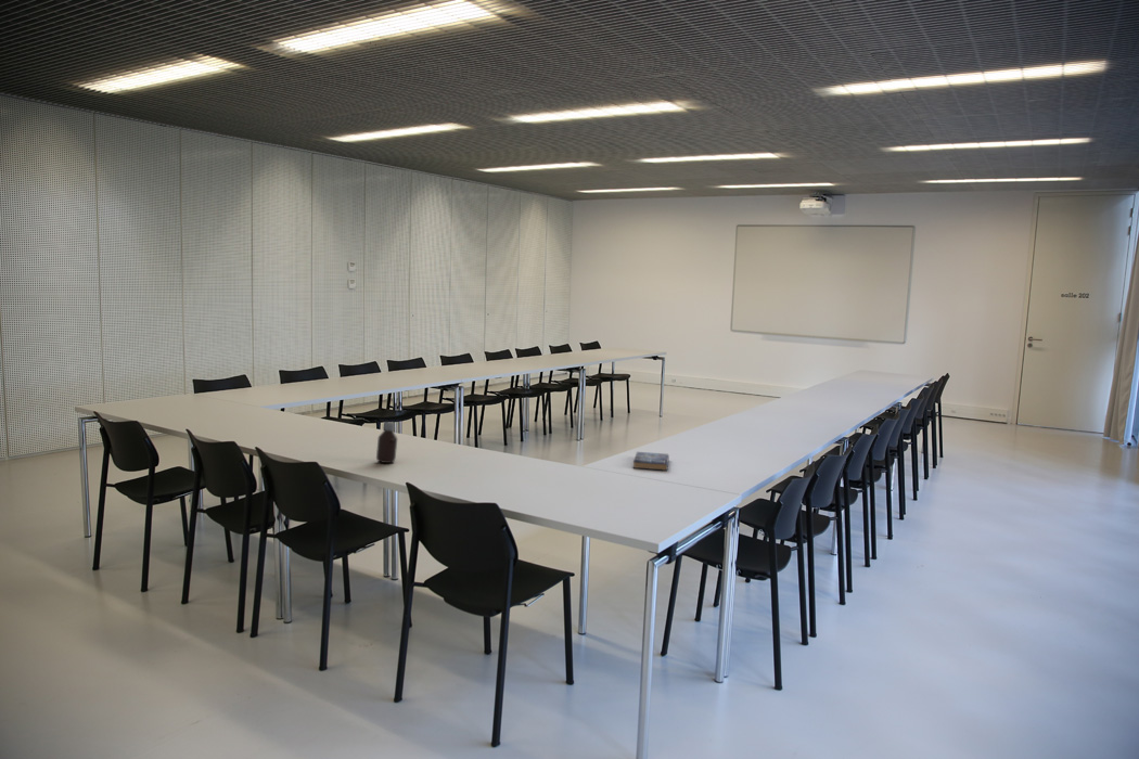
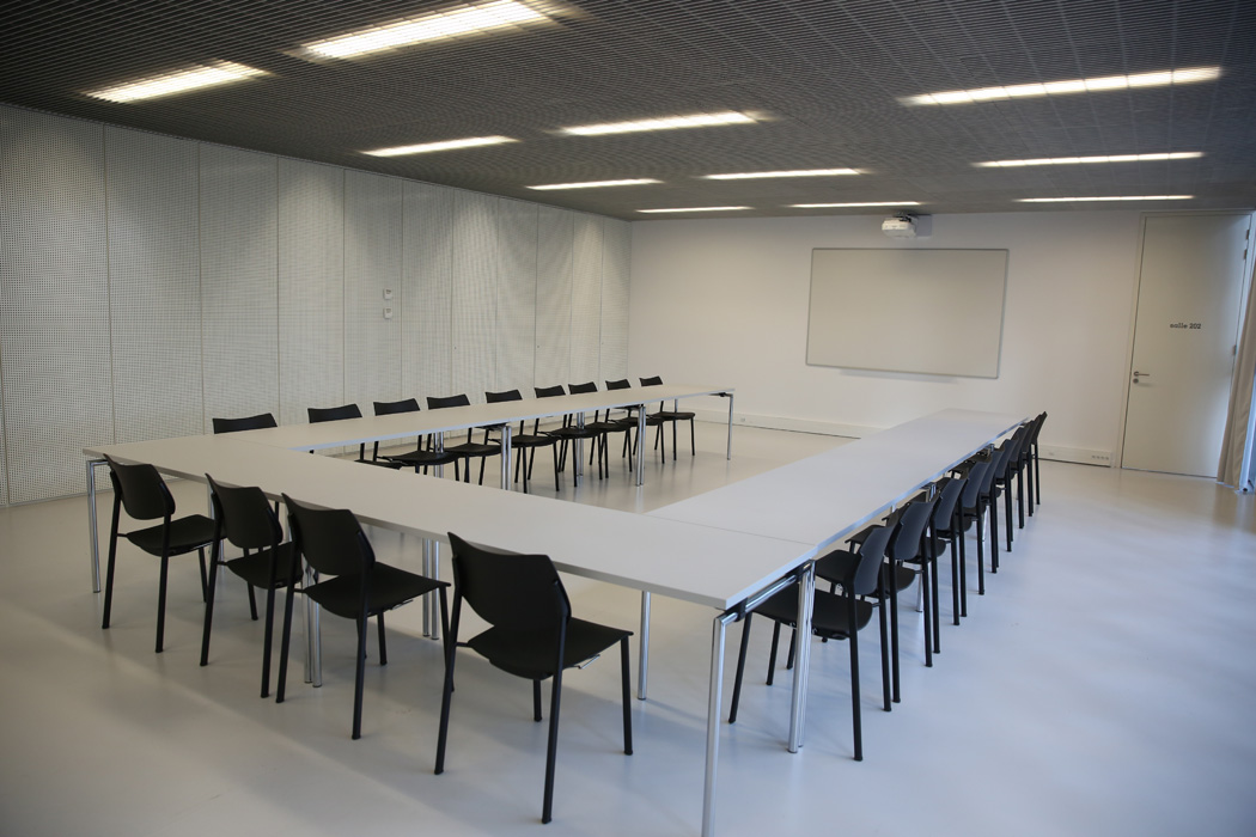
- bottle (386, 441)
- book (651, 460)
